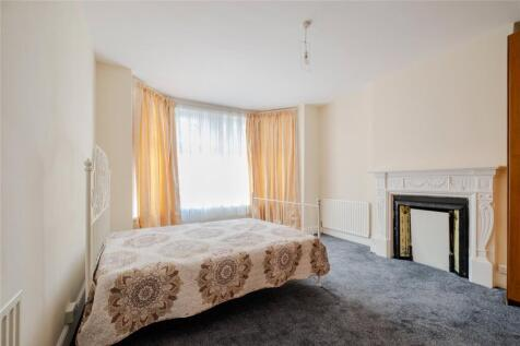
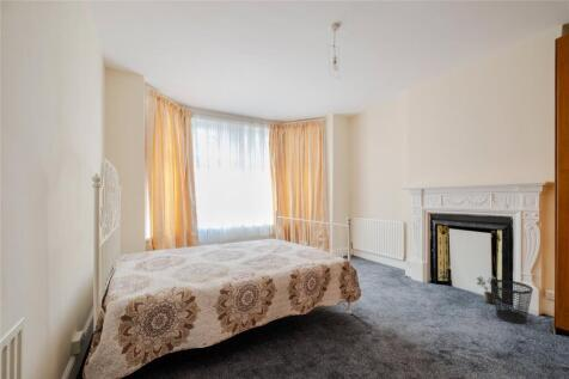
+ potted plant (487, 289)
+ wastebasket (510, 301)
